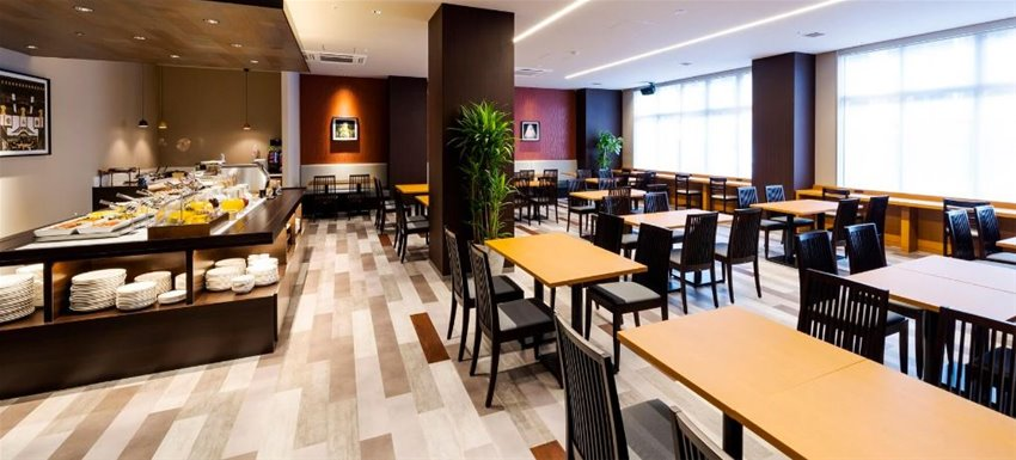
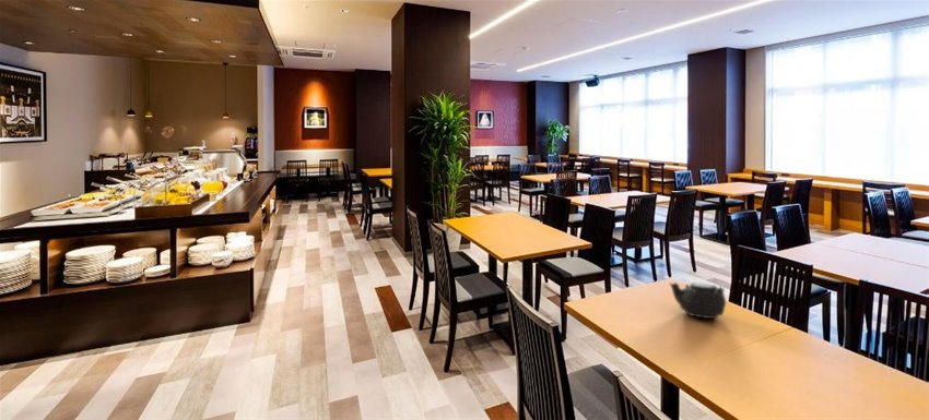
+ teapot (696, 299)
